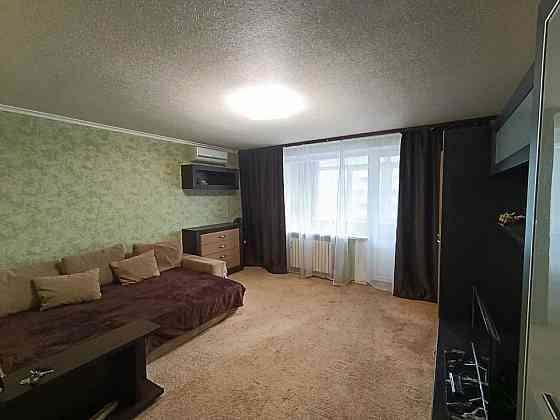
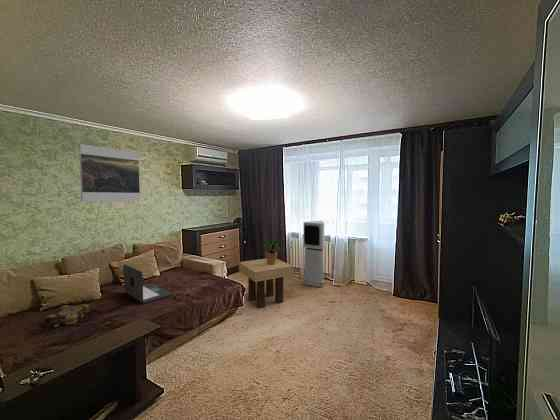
+ potted plant (271, 252)
+ book (67, 314)
+ side table (264, 282)
+ air purifier (316, 252)
+ laptop (142, 279)
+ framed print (112, 175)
